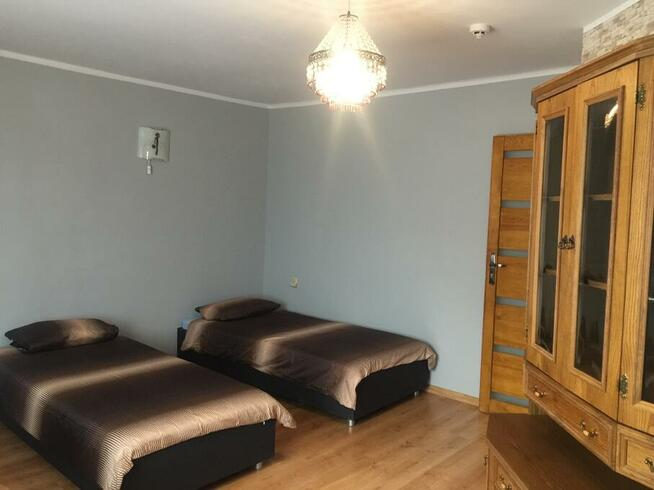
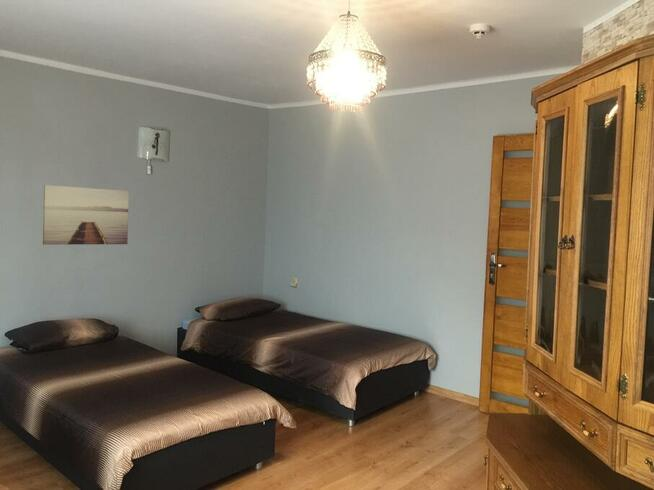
+ wall art (88, 216)
